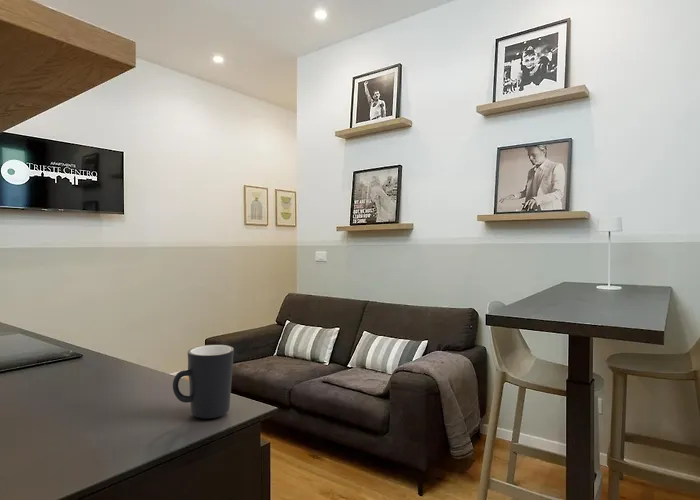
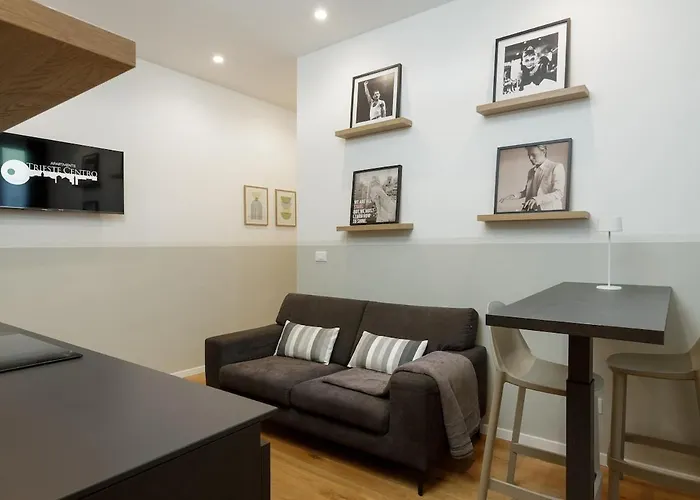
- mug (203, 383)
